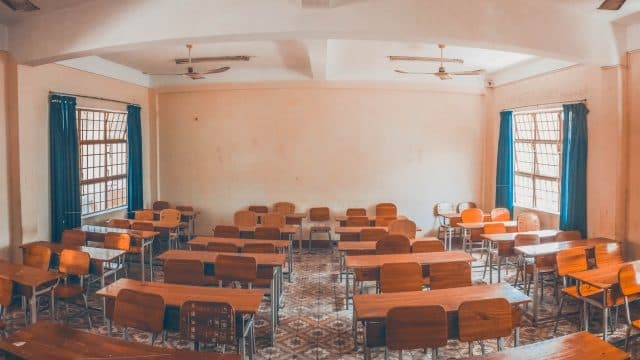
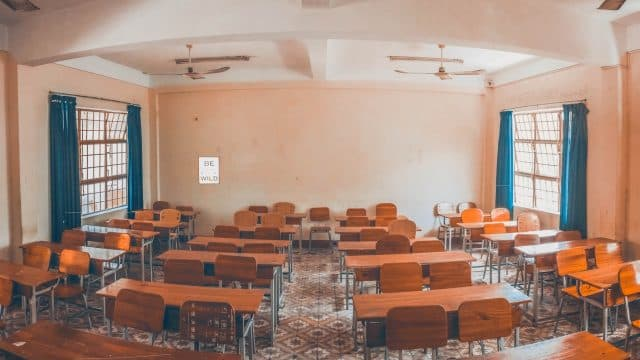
+ wall art (208, 170)
